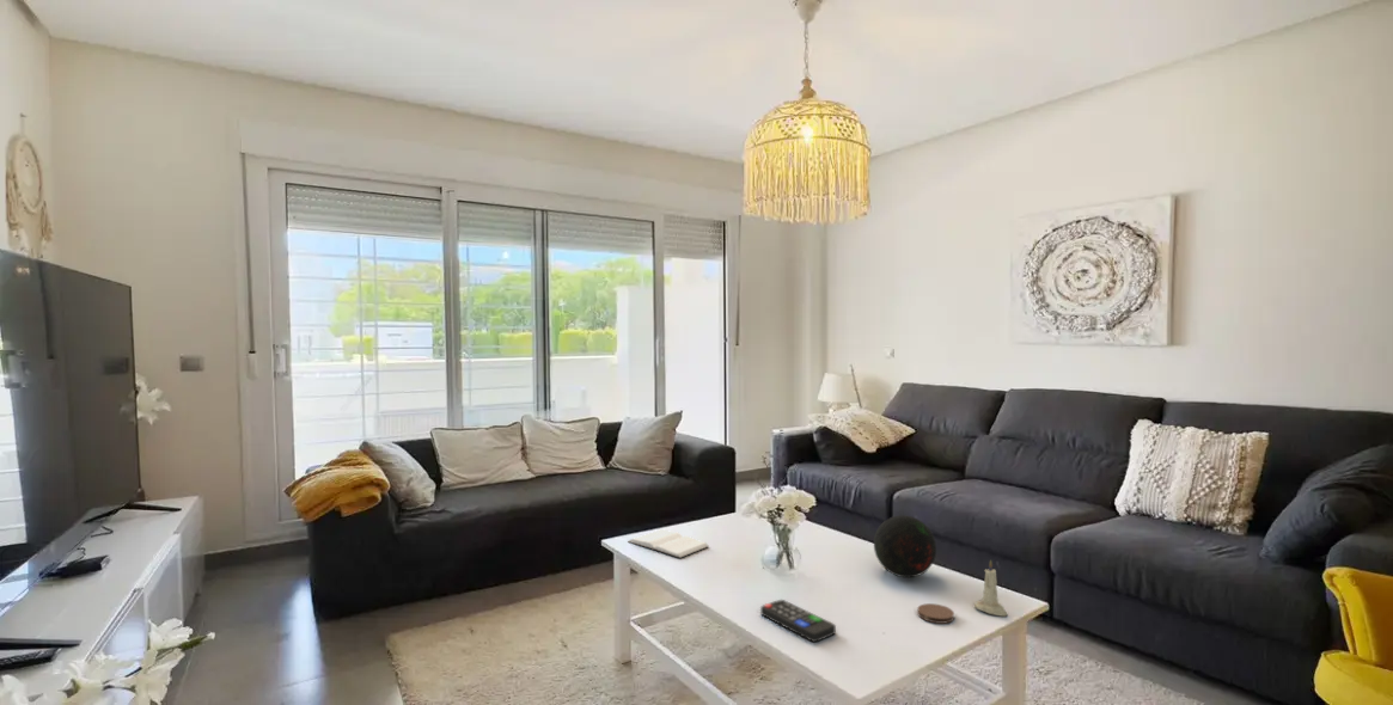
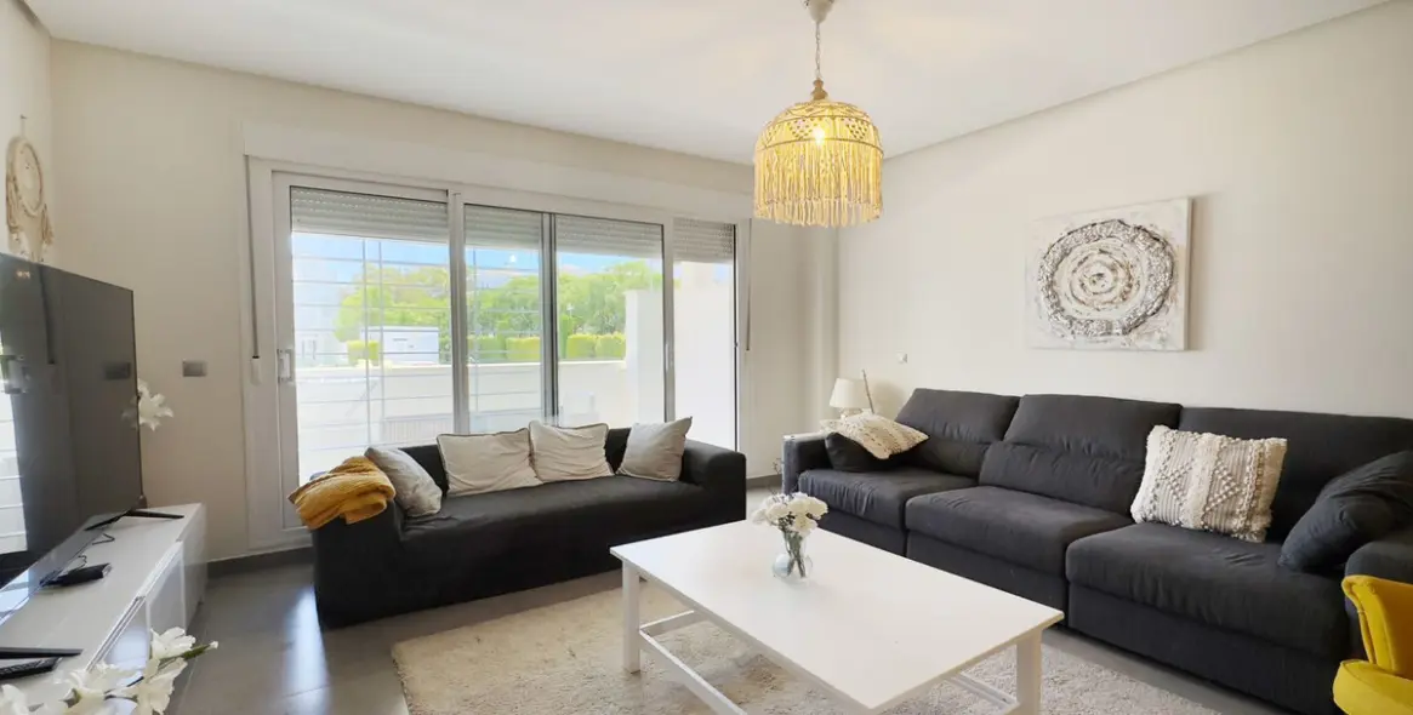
- decorative orb (904, 546)
- book (667, 540)
- coaster (935, 613)
- remote control (796, 618)
- candle (991, 584)
